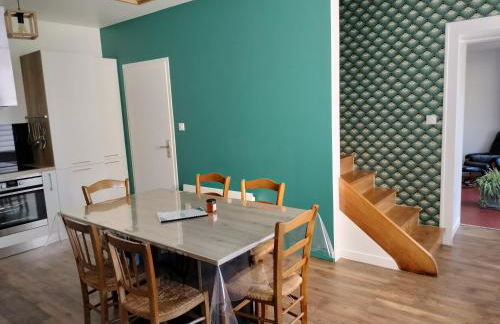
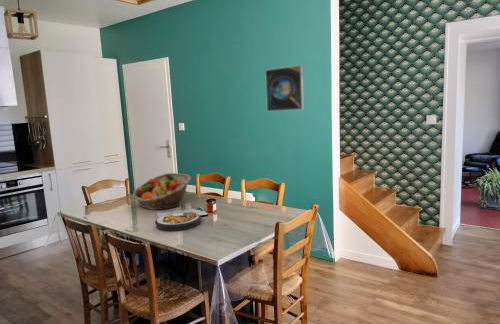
+ fruit basket (162, 190)
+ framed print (284, 89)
+ plate (178, 219)
